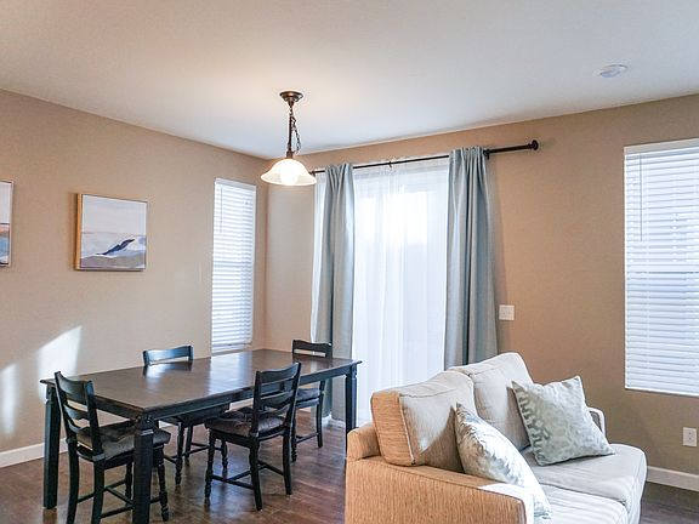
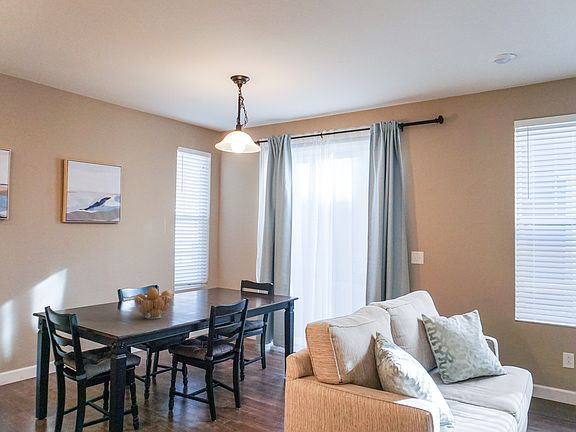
+ fruit basket (153, 302)
